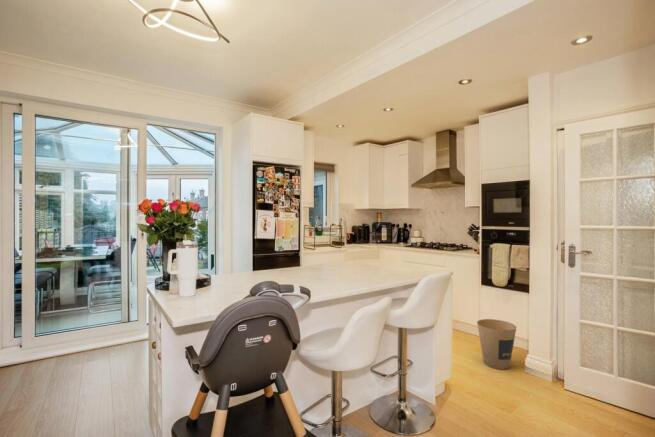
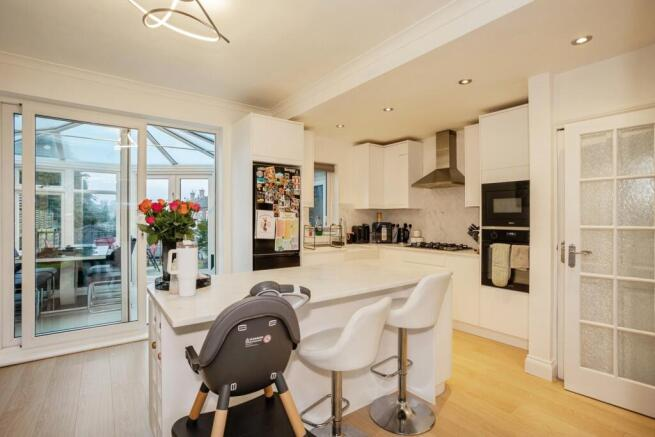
- trash can (496, 344)
